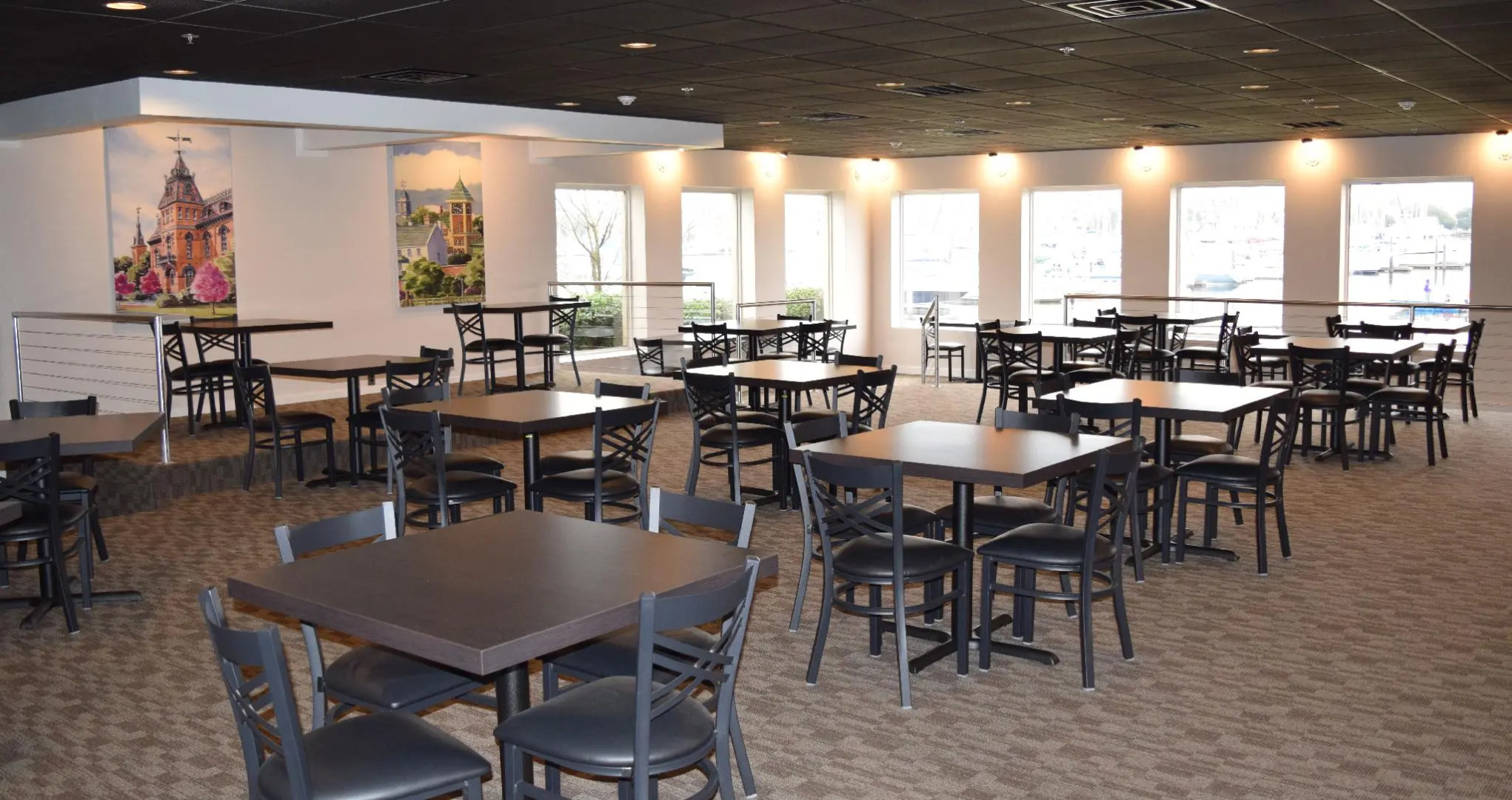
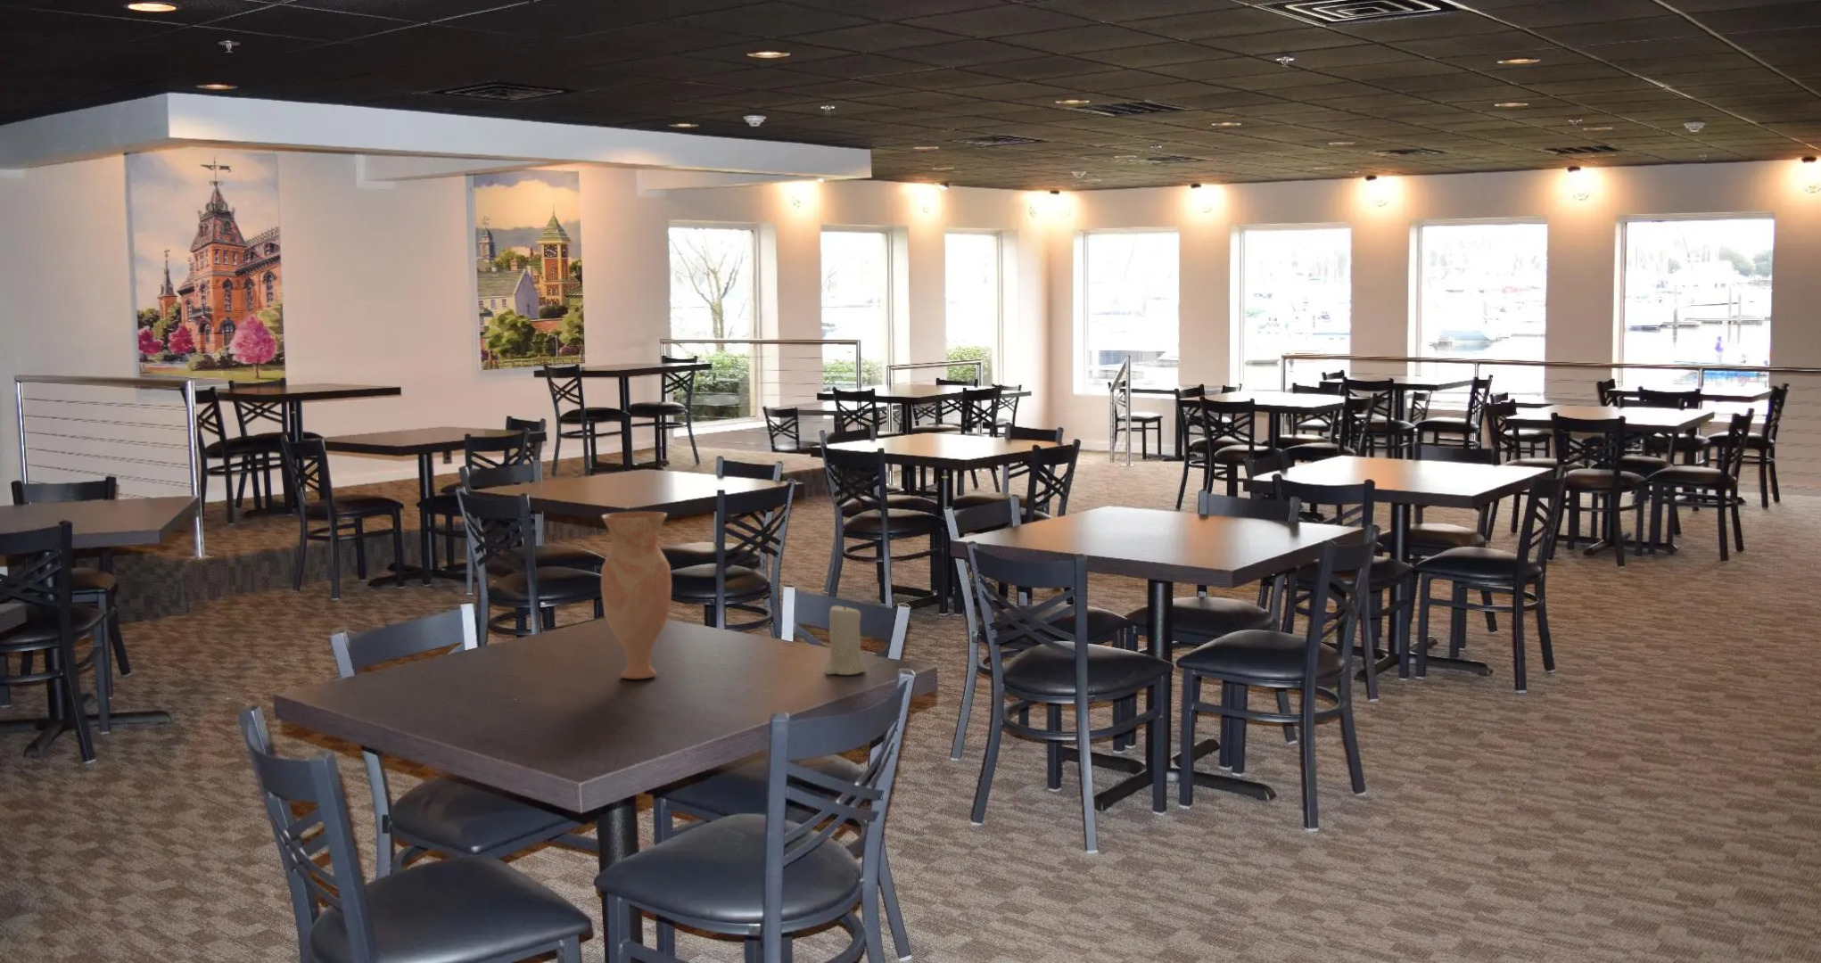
+ candle (843, 638)
+ vase (636, 596)
